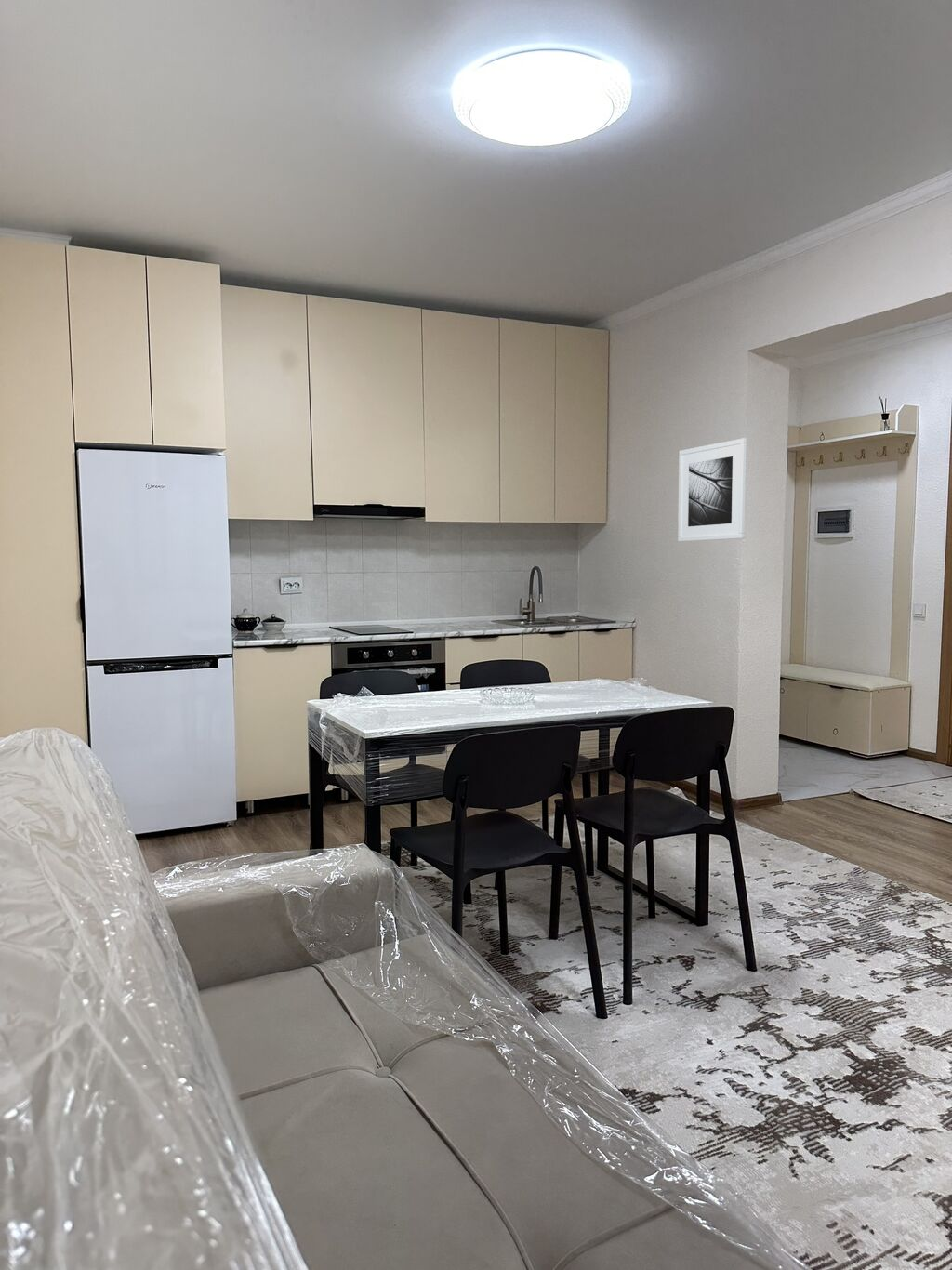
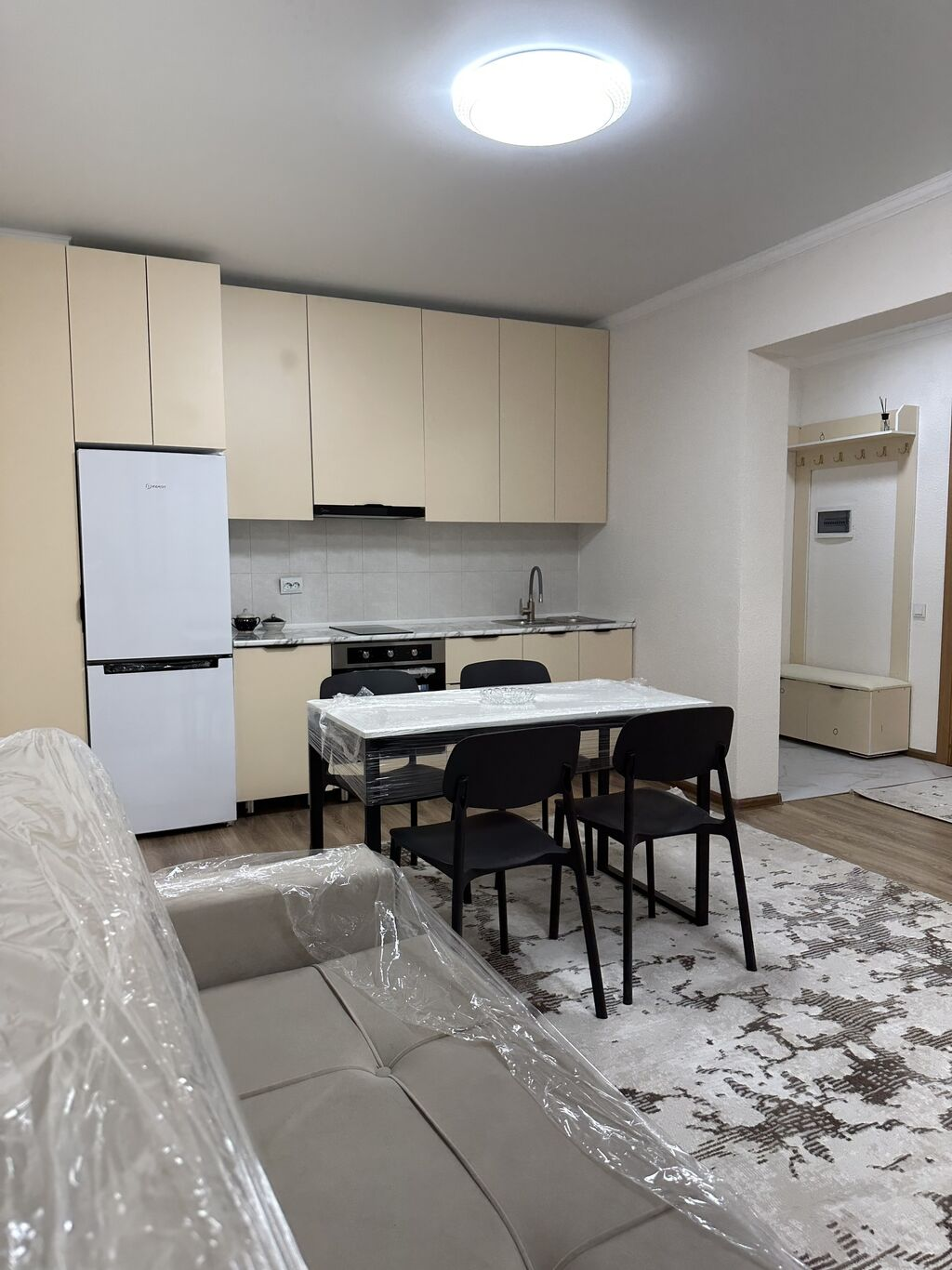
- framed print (710, 492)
